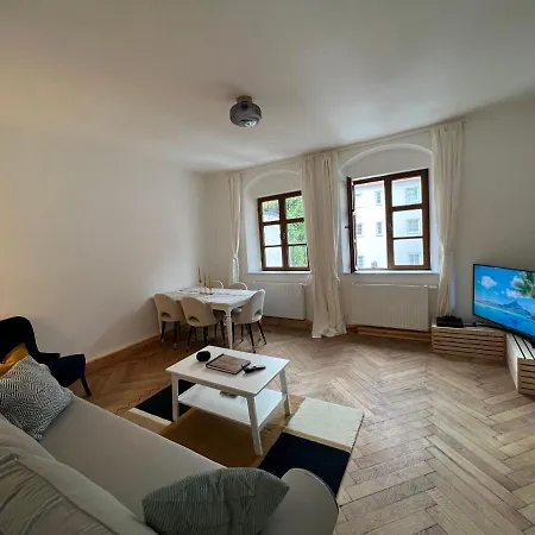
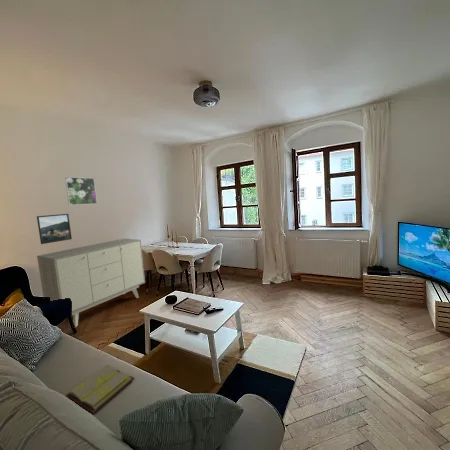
+ diary (101, 385)
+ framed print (81, 191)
+ sideboard (99, 277)
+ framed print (55, 228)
